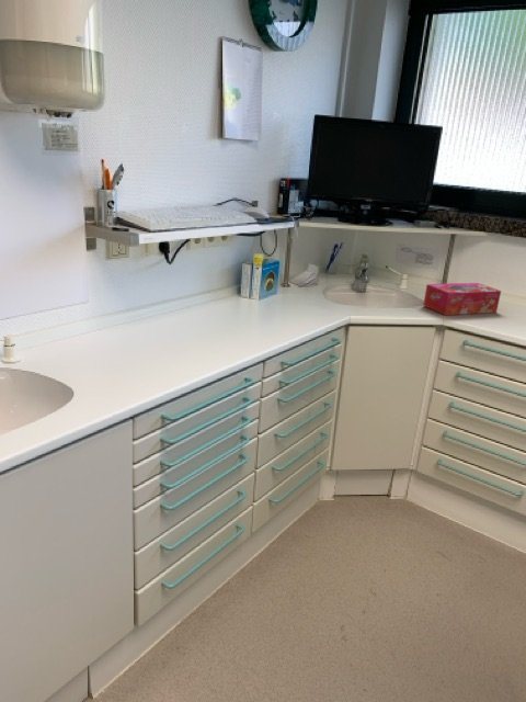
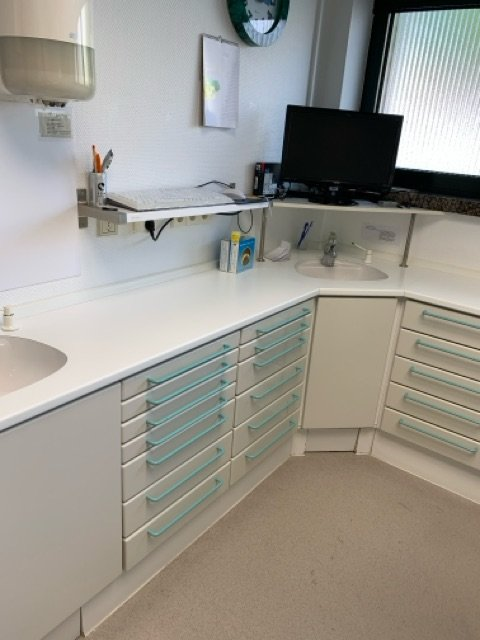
- tissue box (461, 297)
